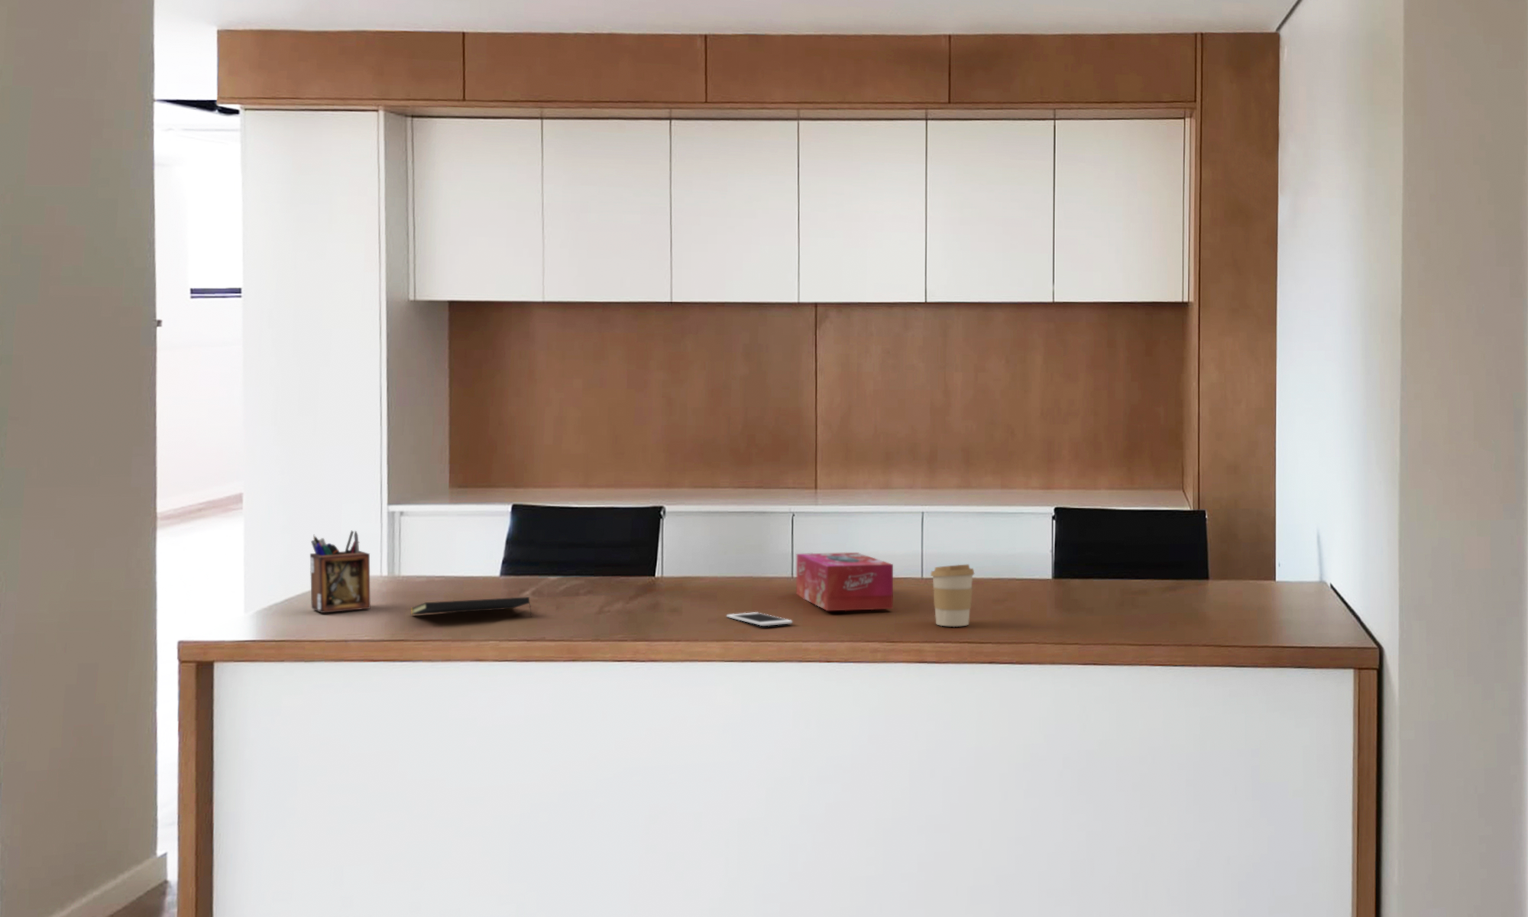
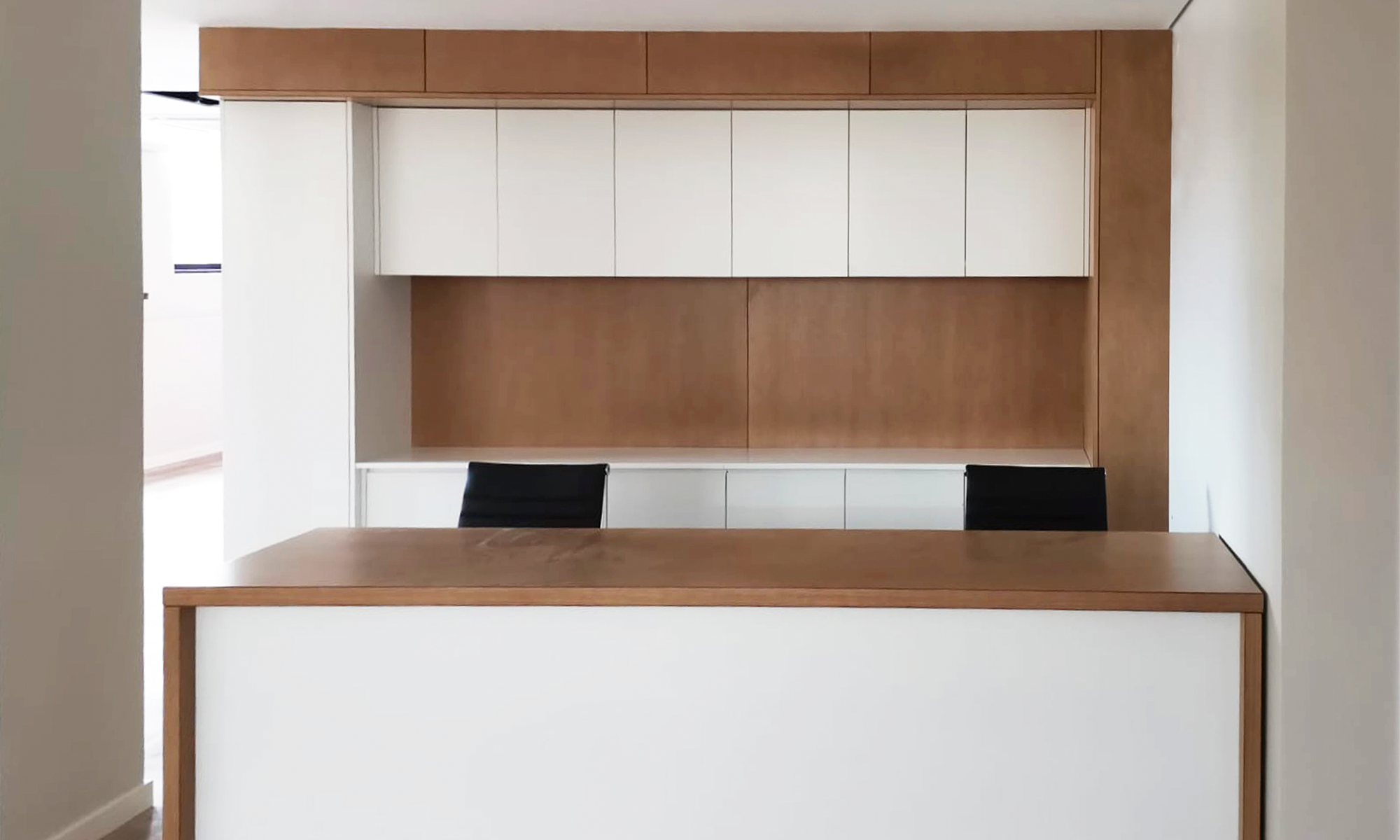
- cell phone (759, 619)
- coffee cup (952, 594)
- tissue box (843, 580)
- desk organizer (341, 570)
- notepad (469, 606)
